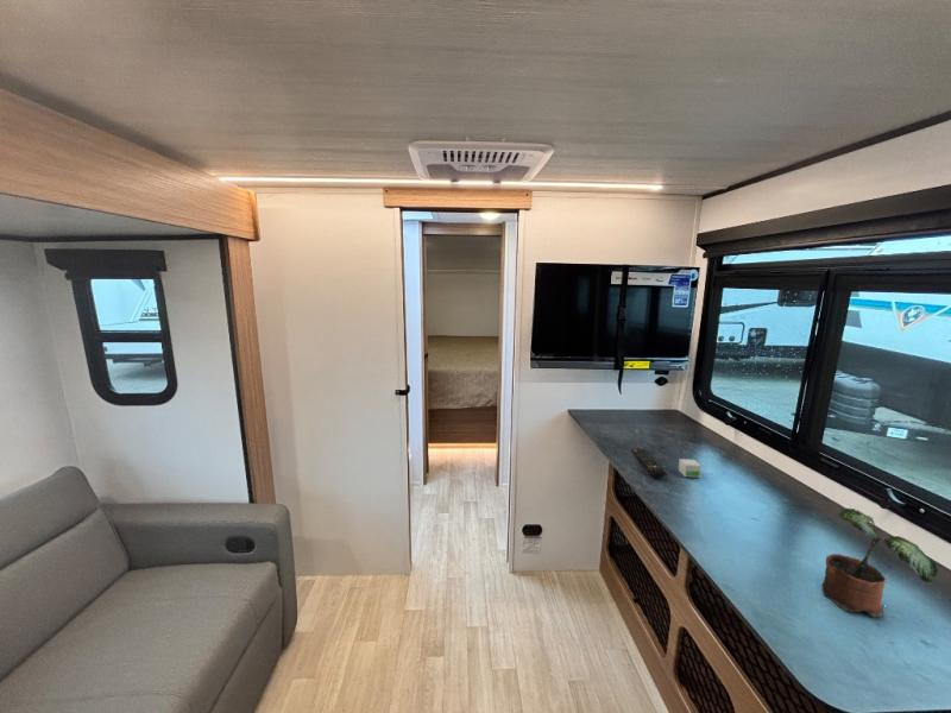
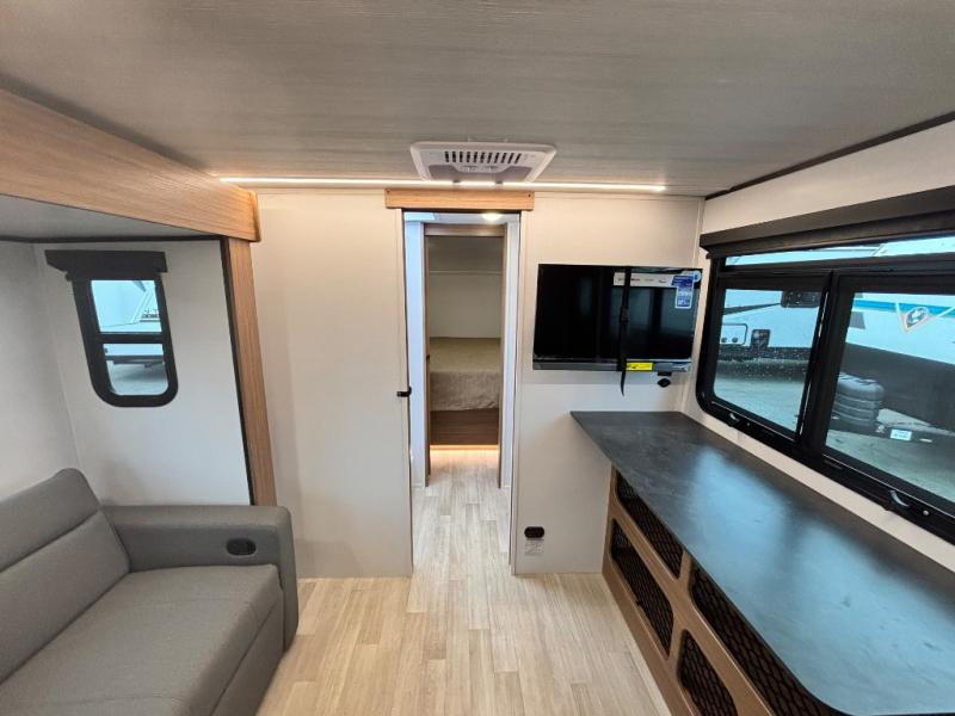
- small box (689, 467)
- remote control (647, 461)
- potted plant (867, 561)
